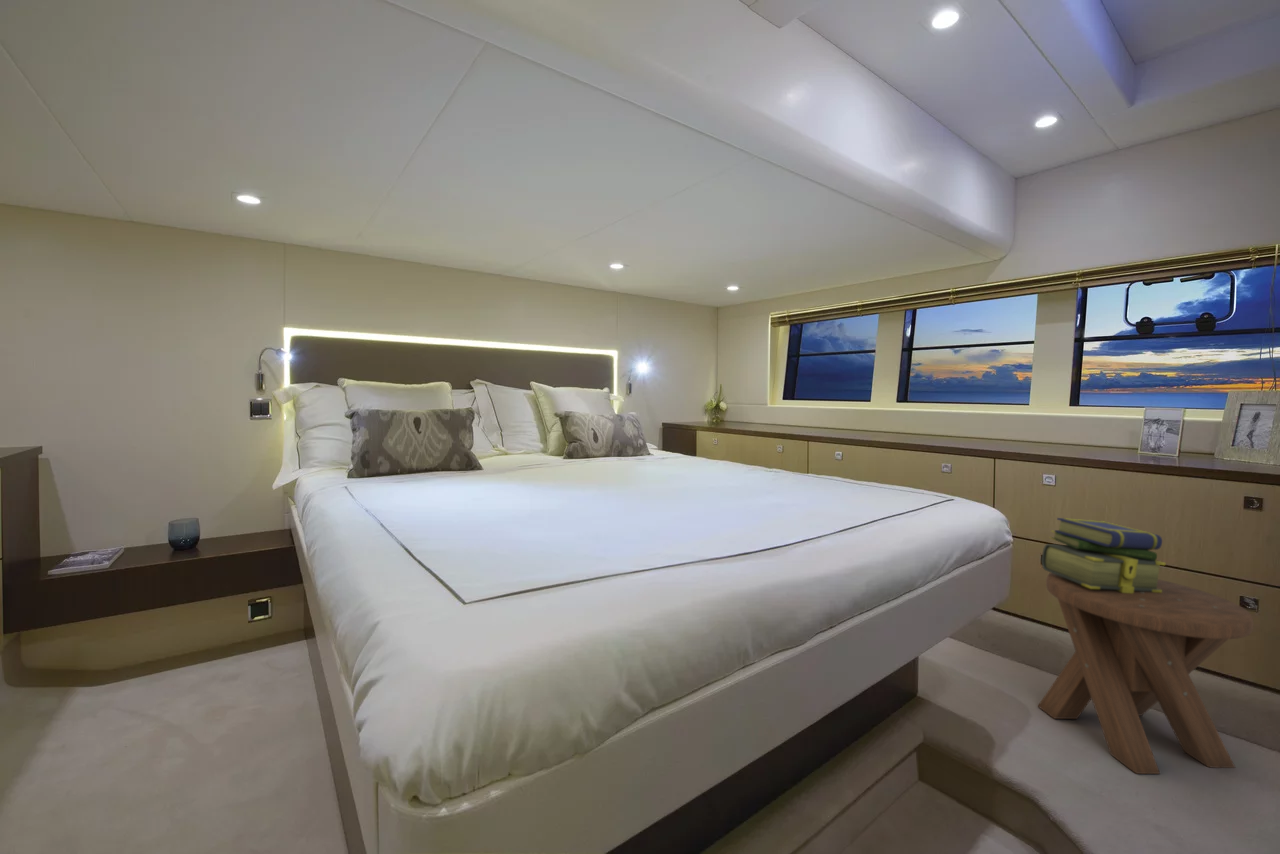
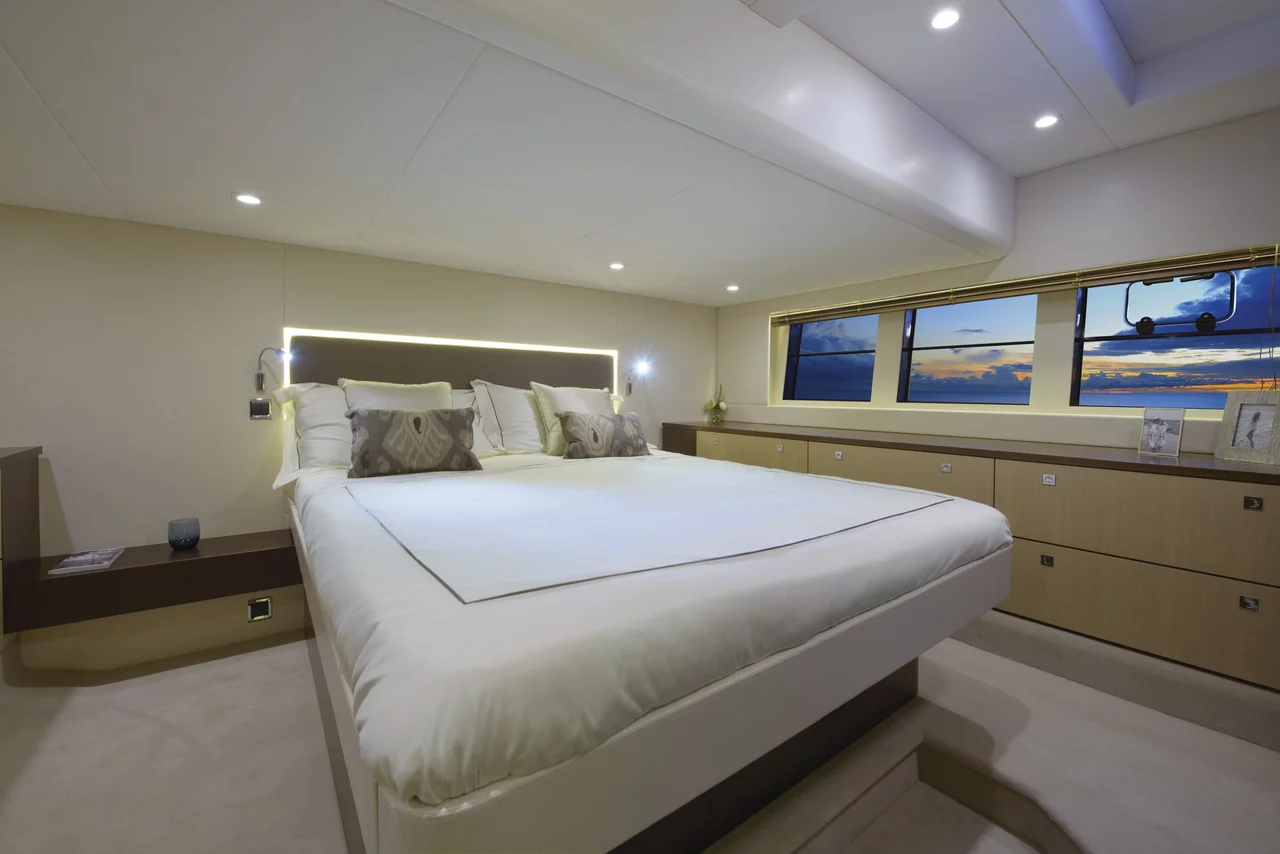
- stack of books (1101, 551)
- music stool (1133, 663)
